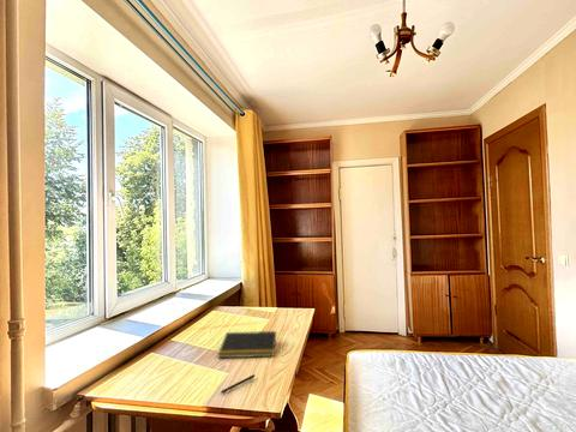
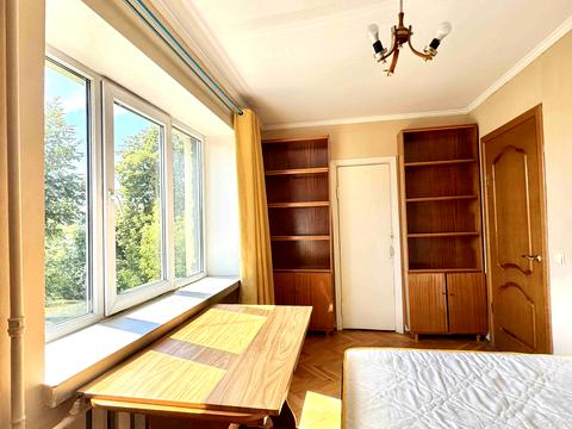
- notepad (248, 343)
- pen (238, 383)
